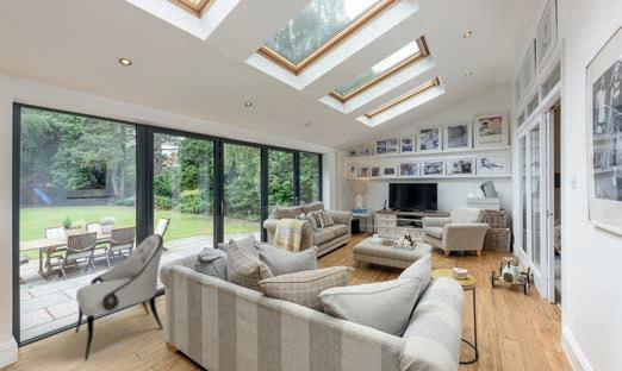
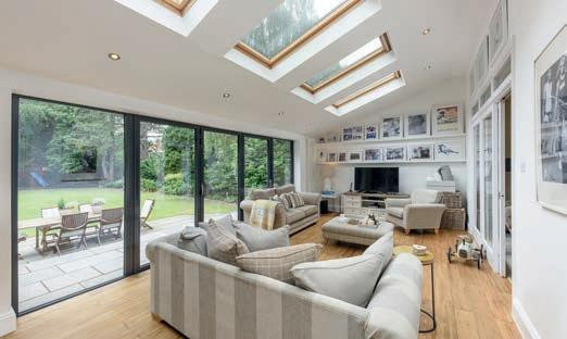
- armchair (123, 284)
